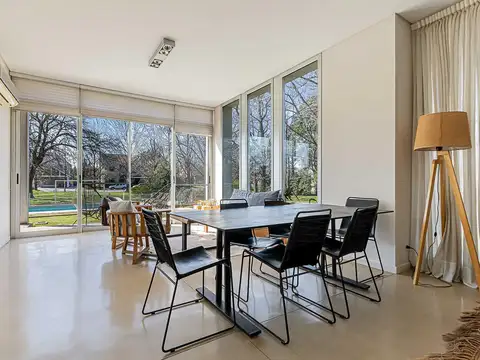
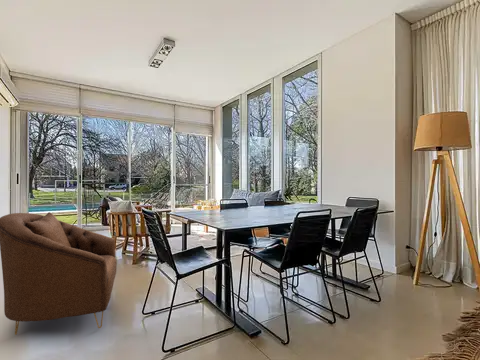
+ armchair (63, 263)
